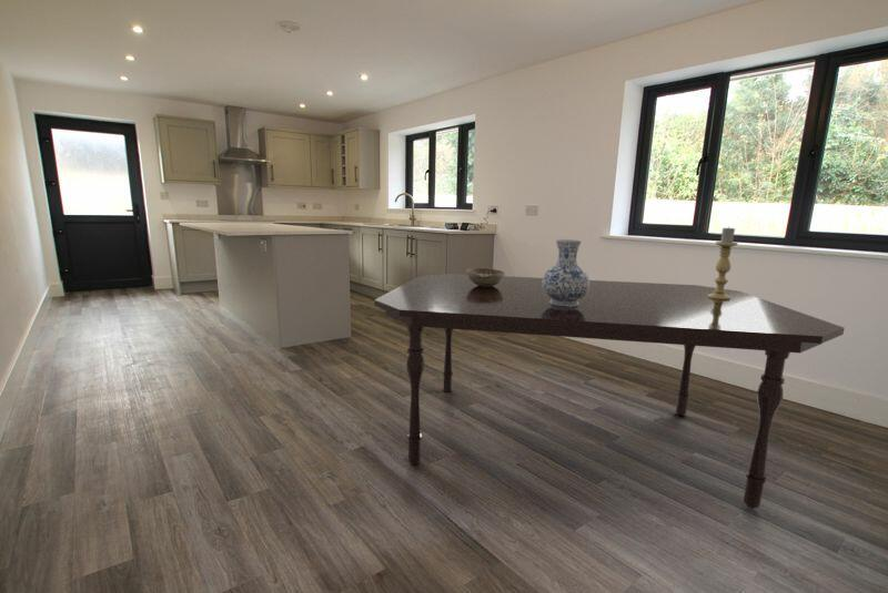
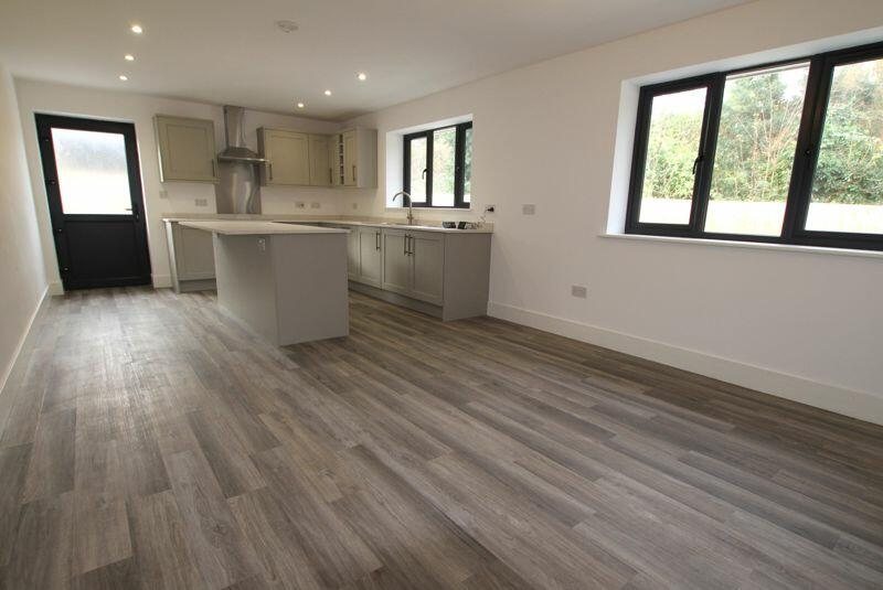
- dining table (577, 337)
- vase (566, 272)
- decorative bowl (485, 277)
- candle holder (724, 262)
